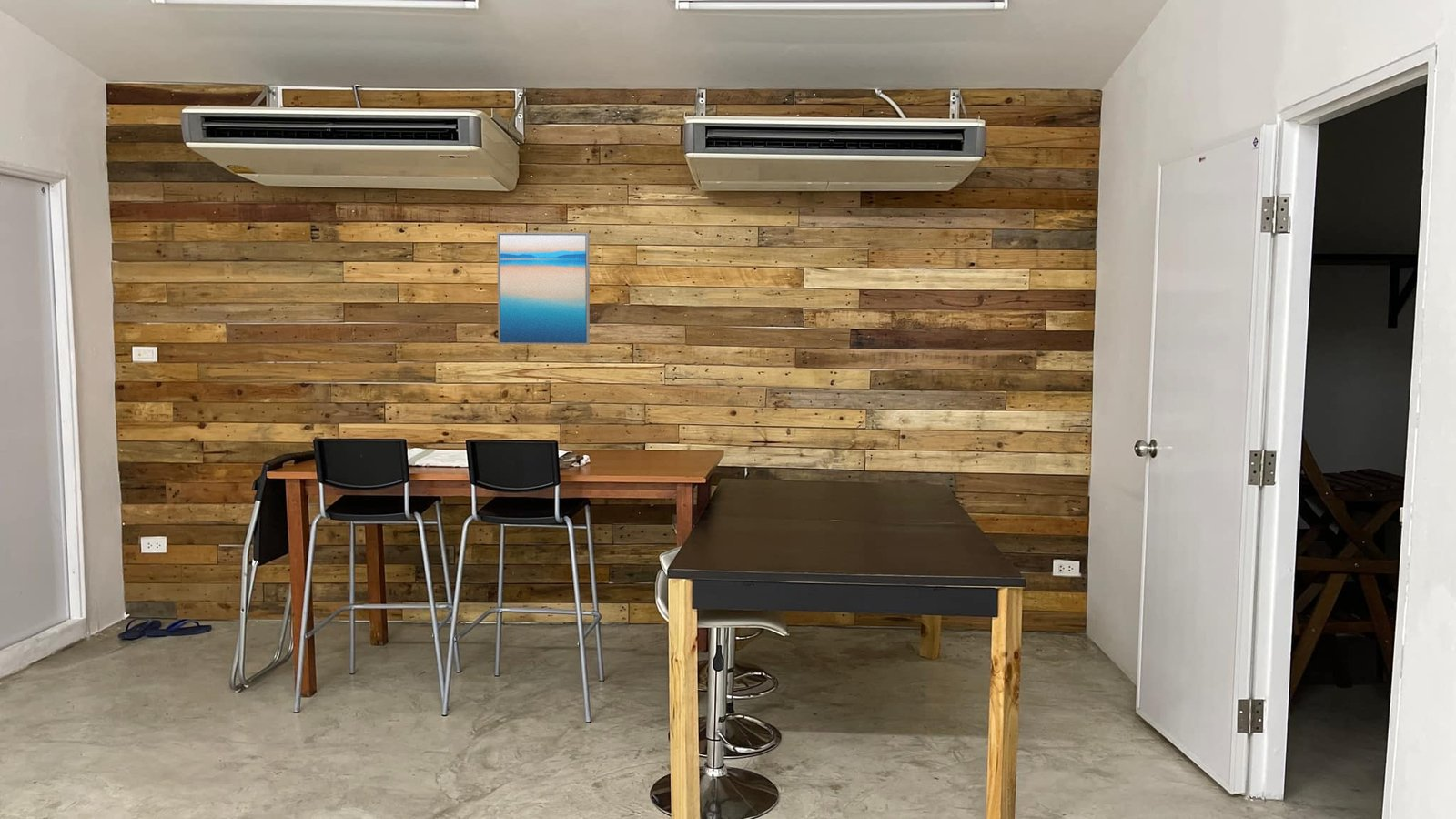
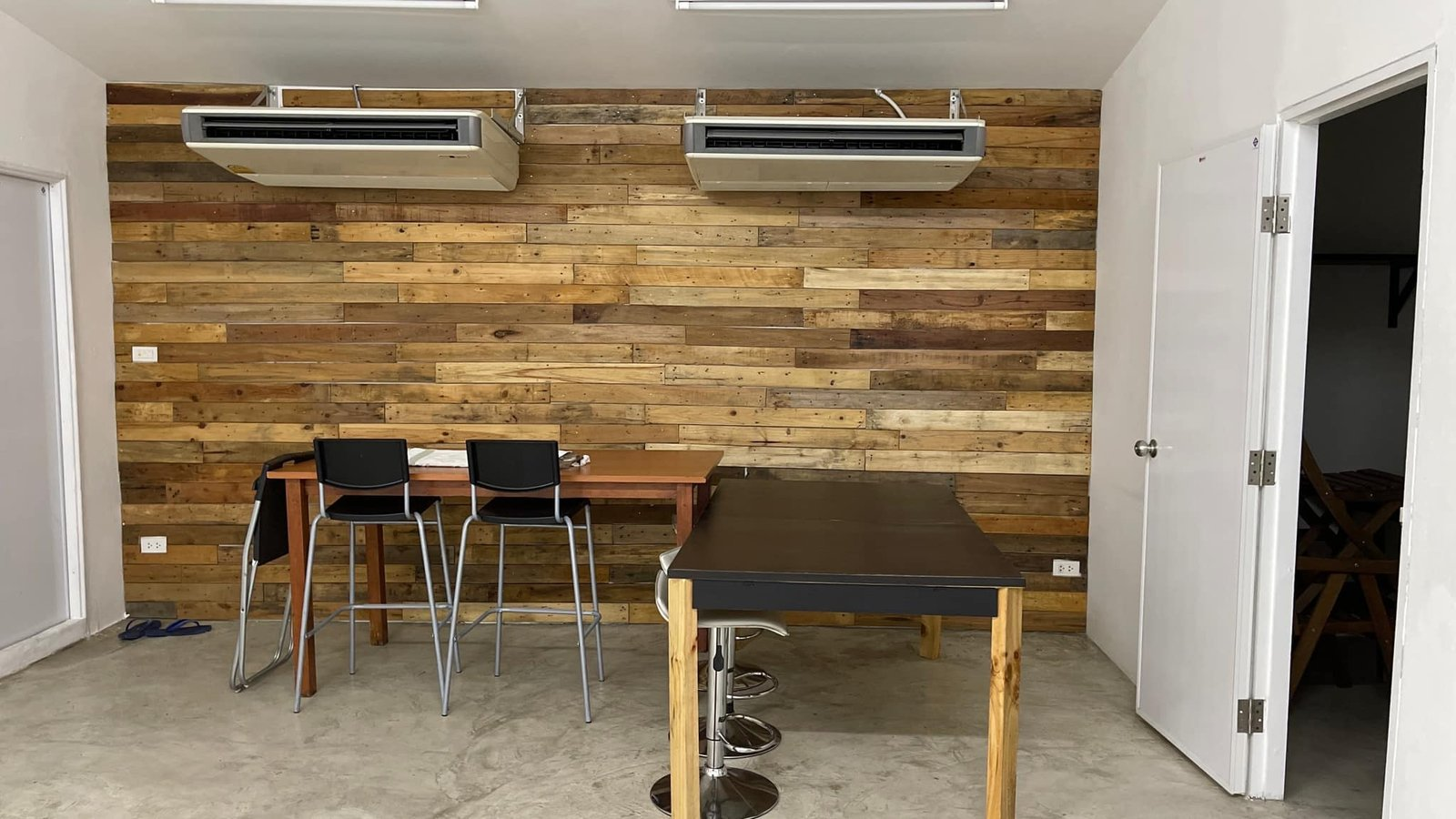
- wall art (543, 288)
